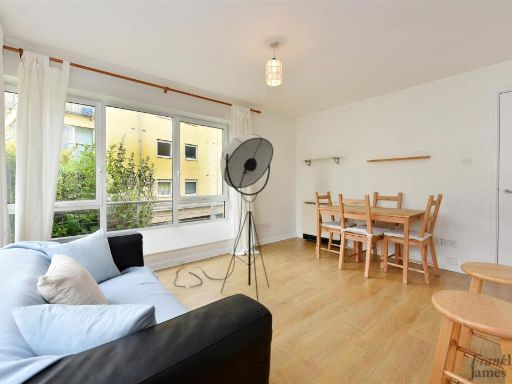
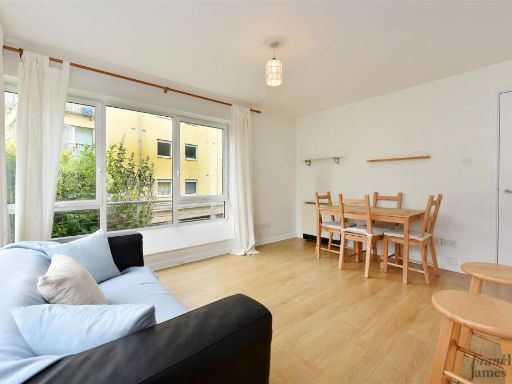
- floor lamp (240, 218)
